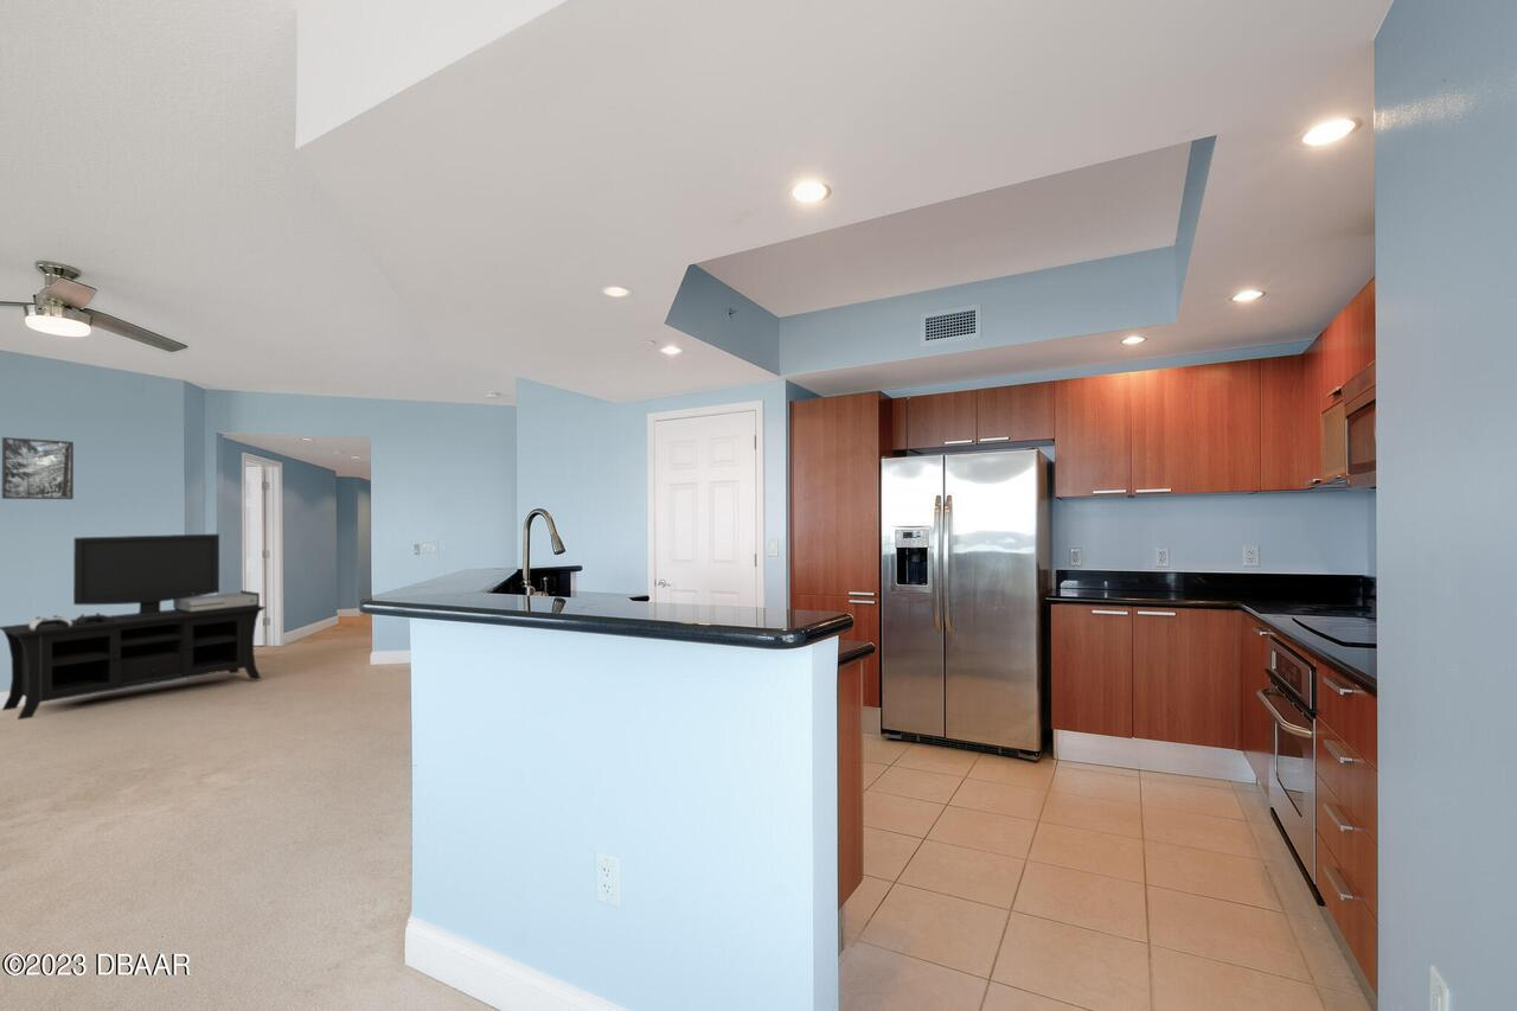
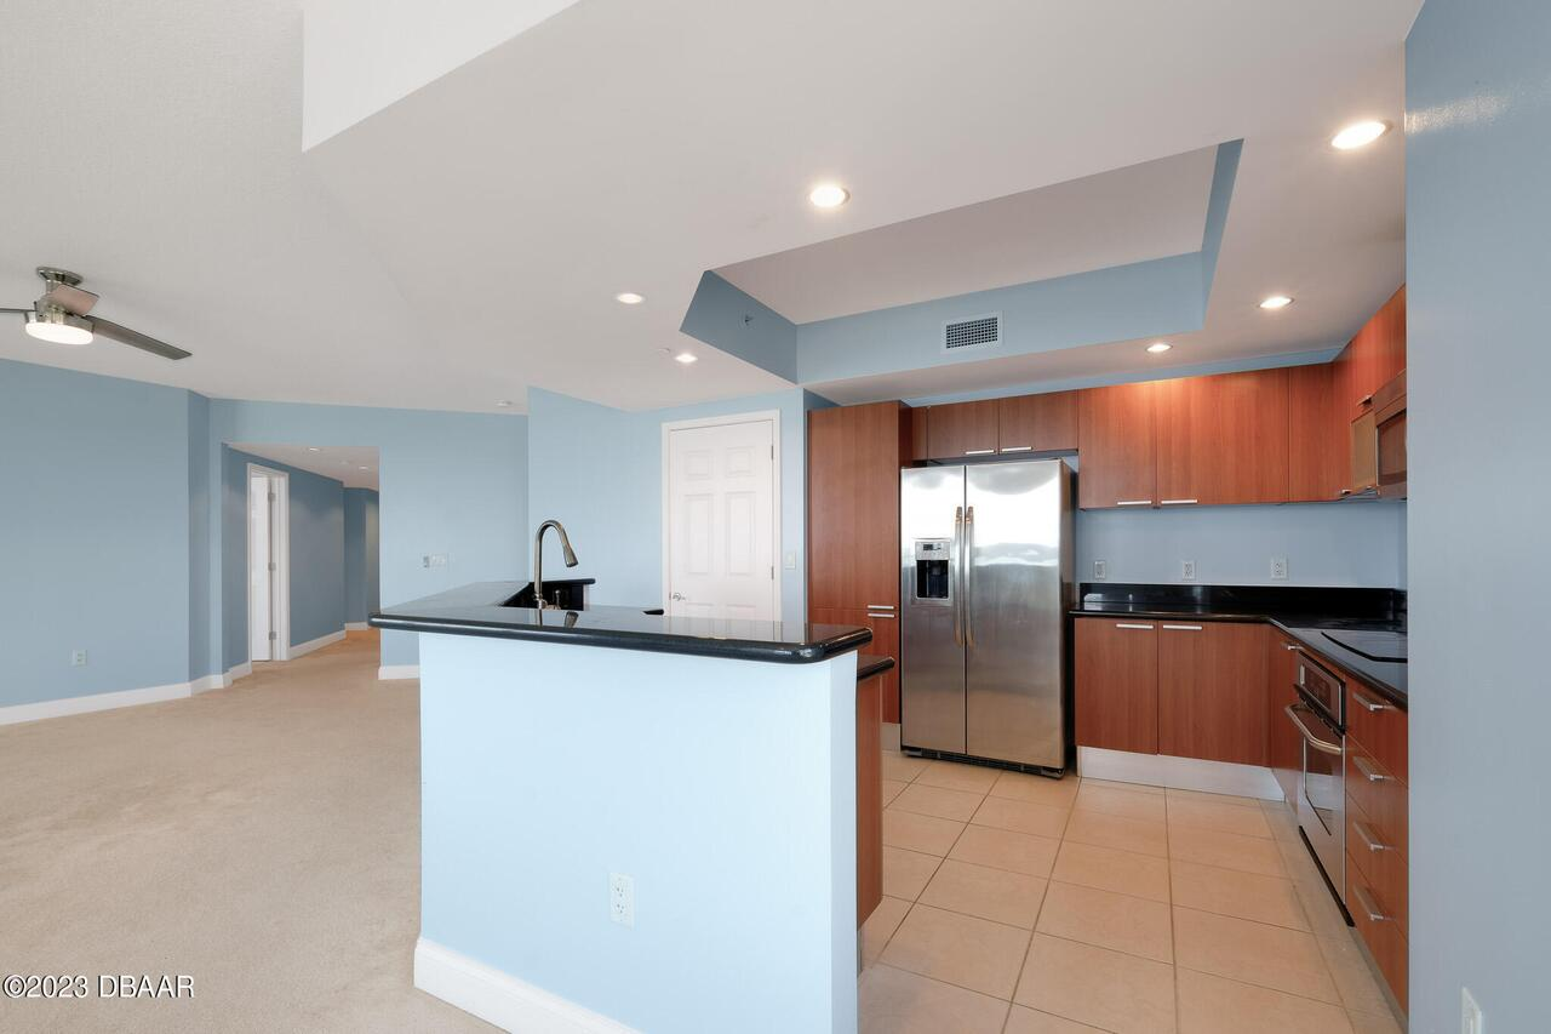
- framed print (38, 469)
- media console (143, 614)
